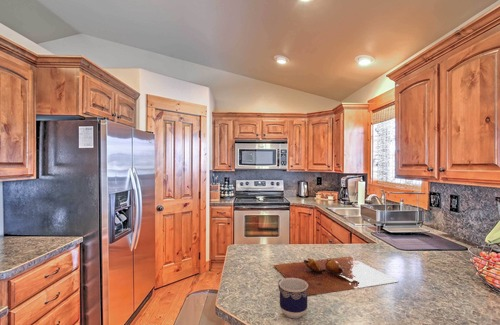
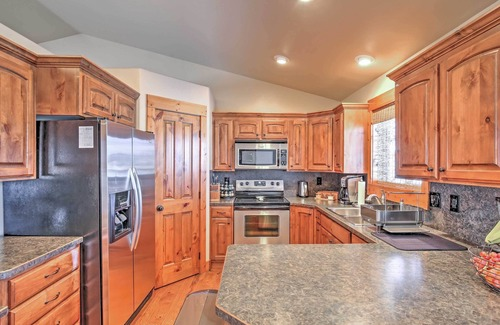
- cutting board (331, 266)
- cup (290, 296)
